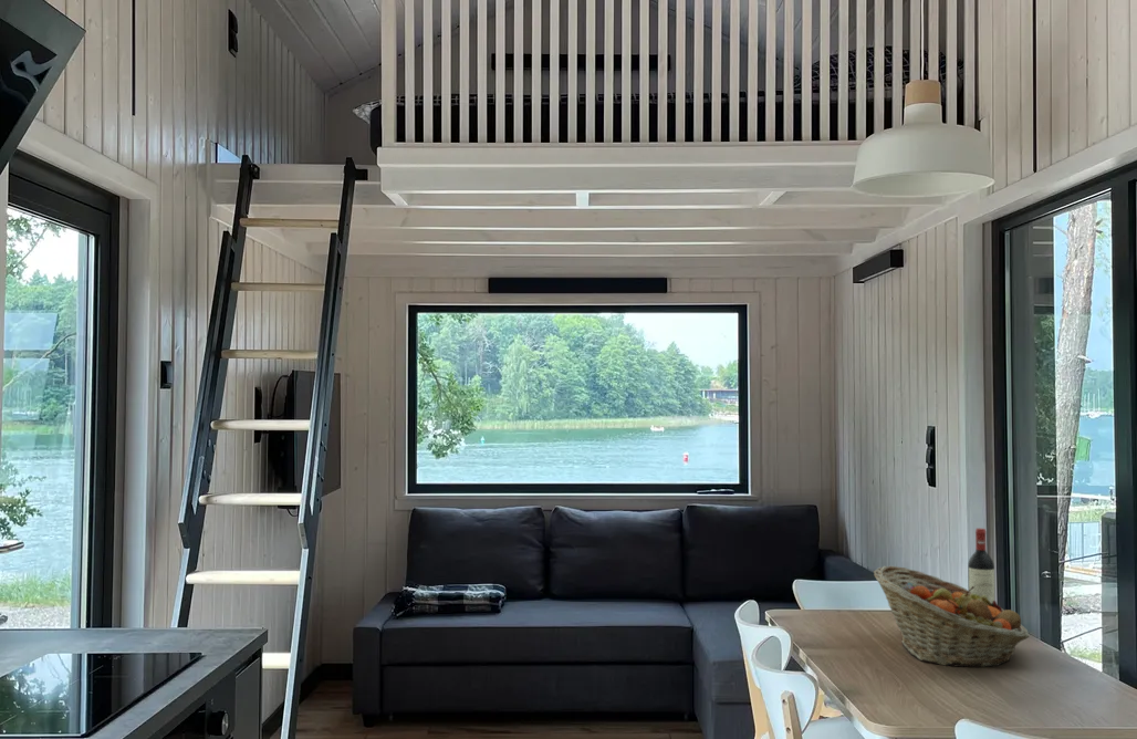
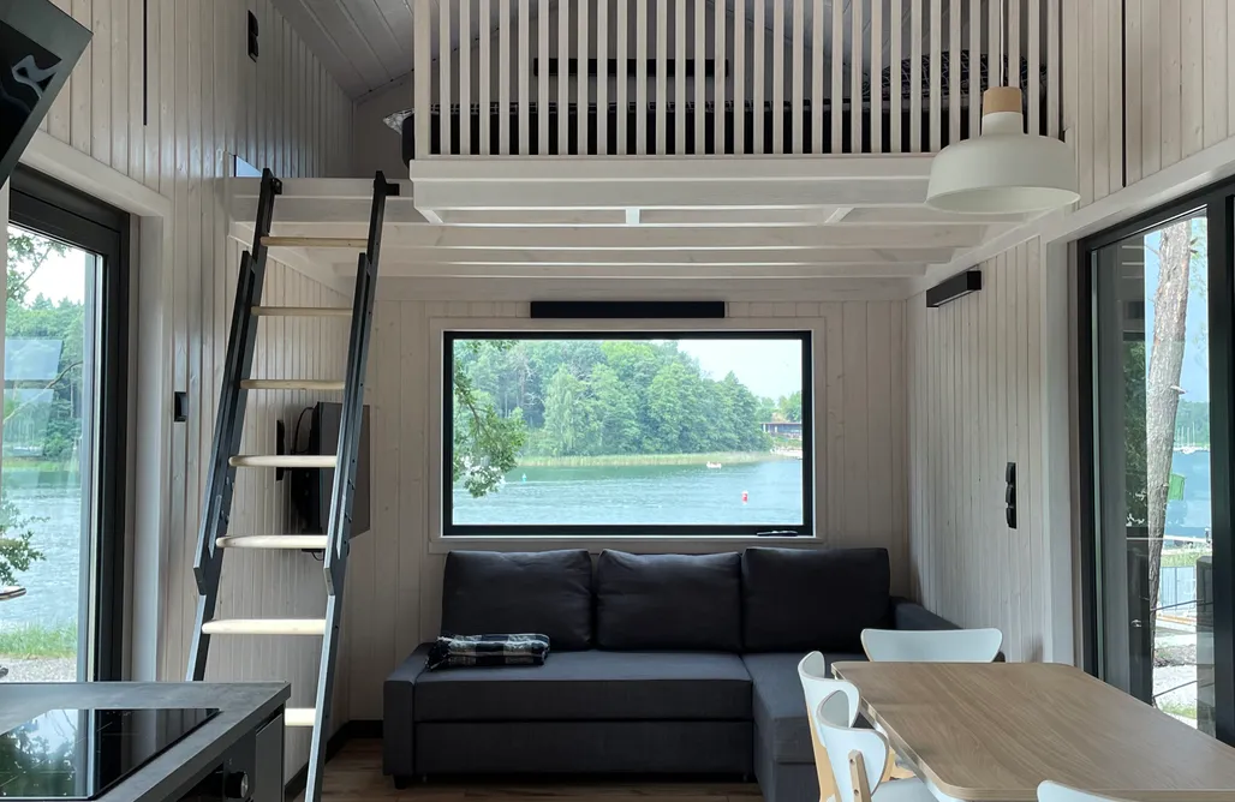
- wine bottle (981, 575)
- fruit basket (948, 613)
